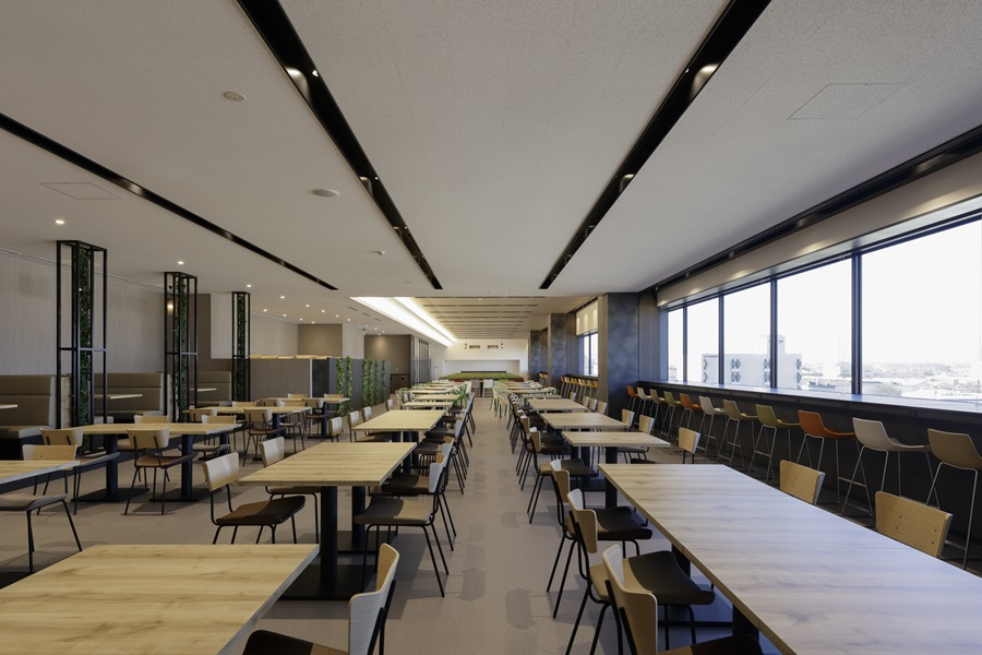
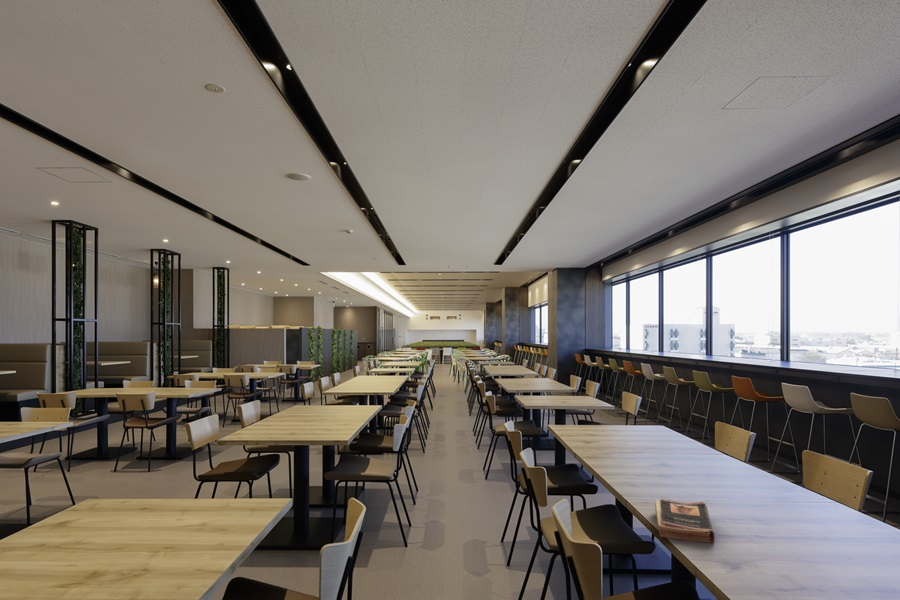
+ book (682, 518)
